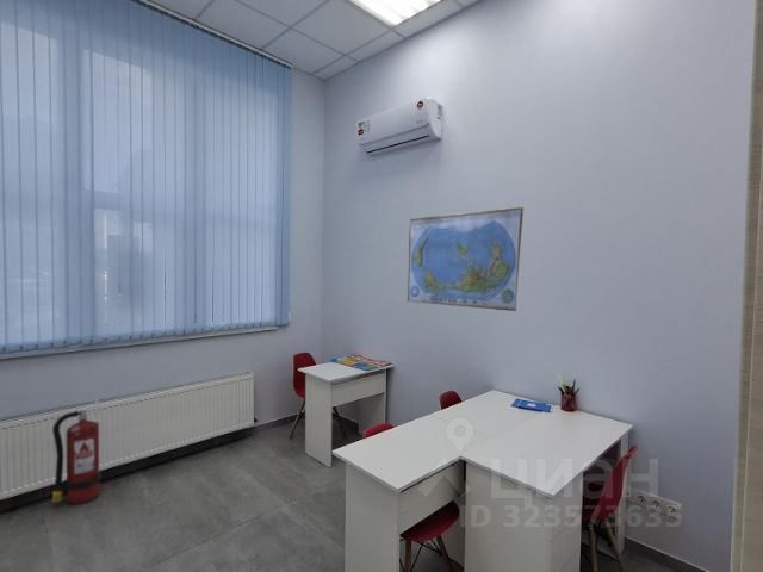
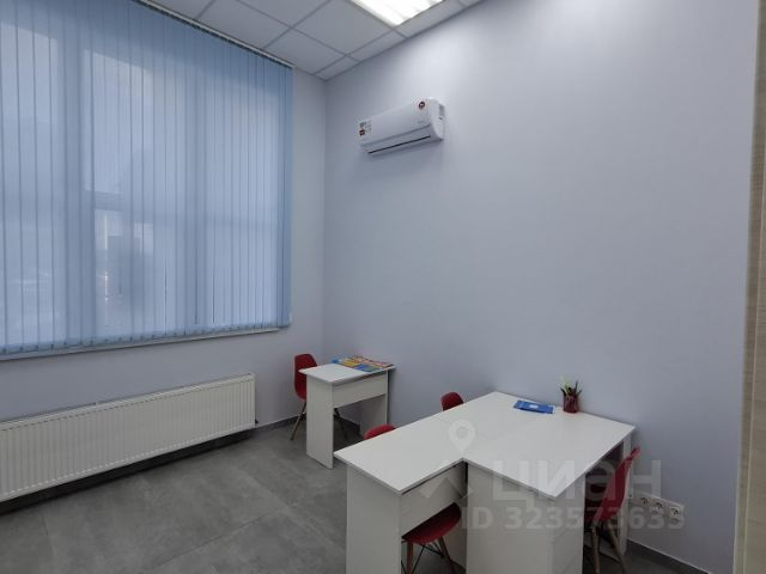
- world map (458, 260)
- fire extinguisher (76, 452)
